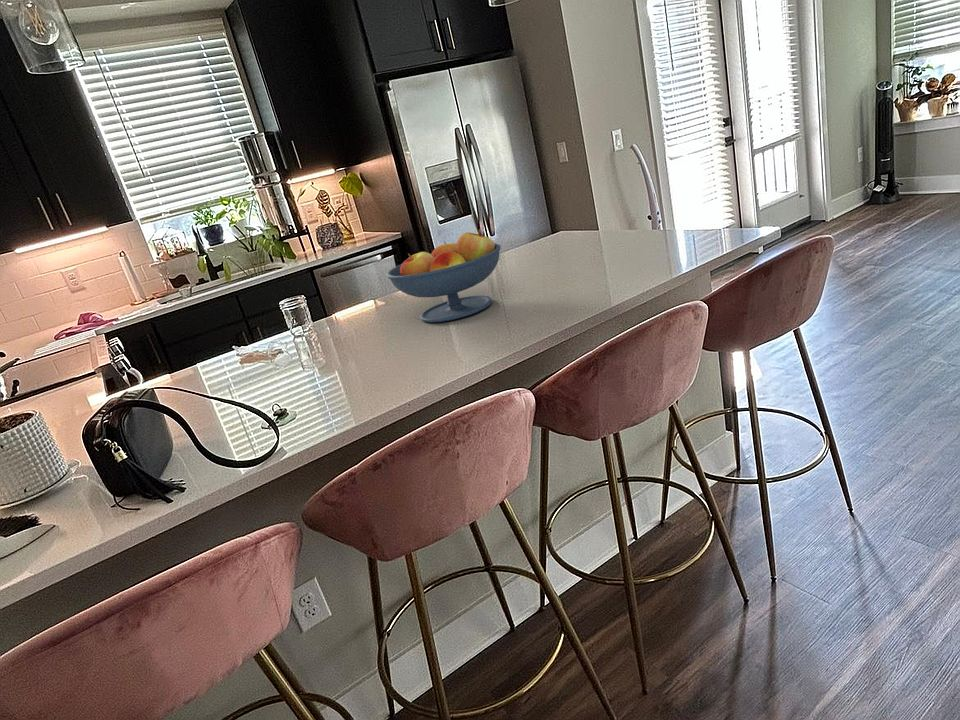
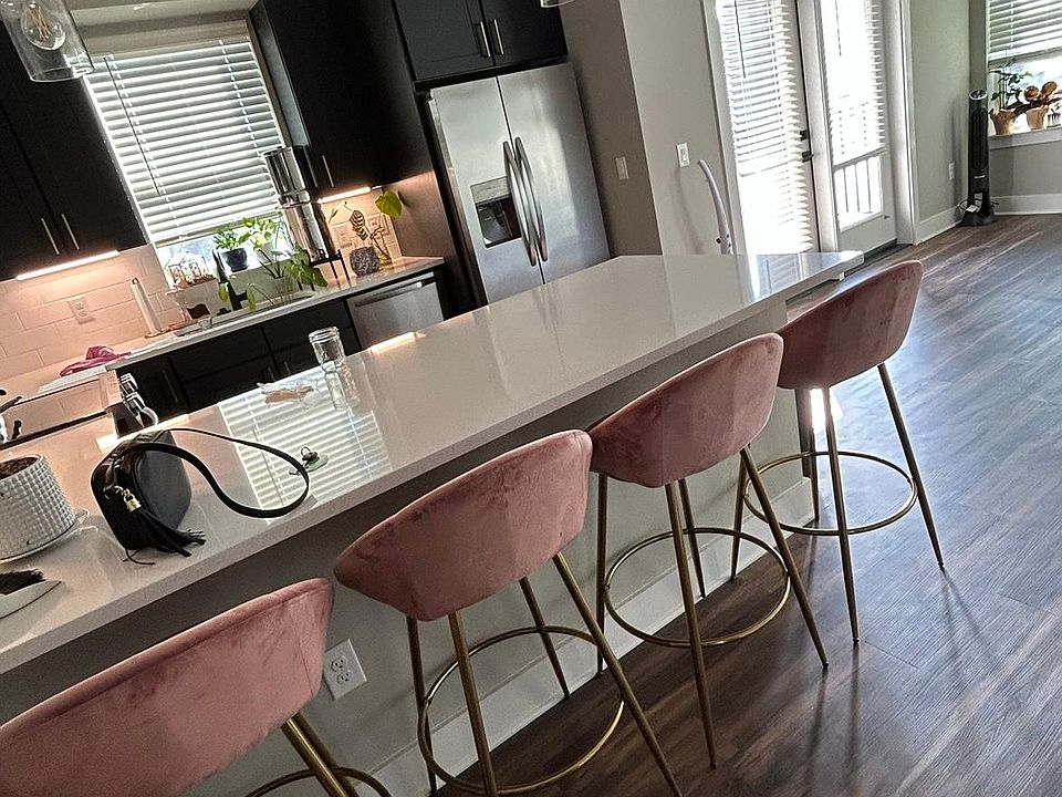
- fruit bowl (447, 275)
